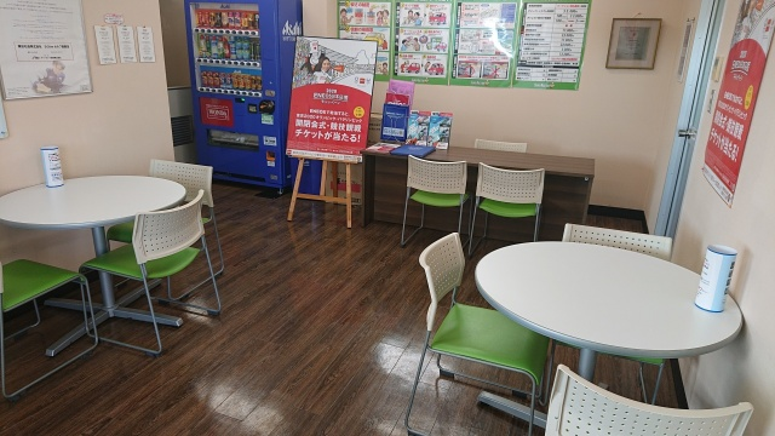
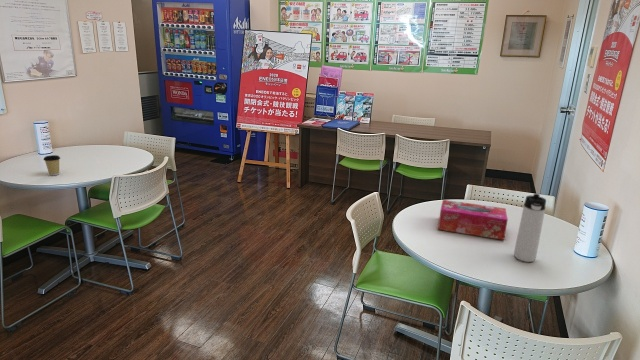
+ tissue box (471, 218)
+ coffee cup (52, 165)
+ thermos bottle (530, 228)
